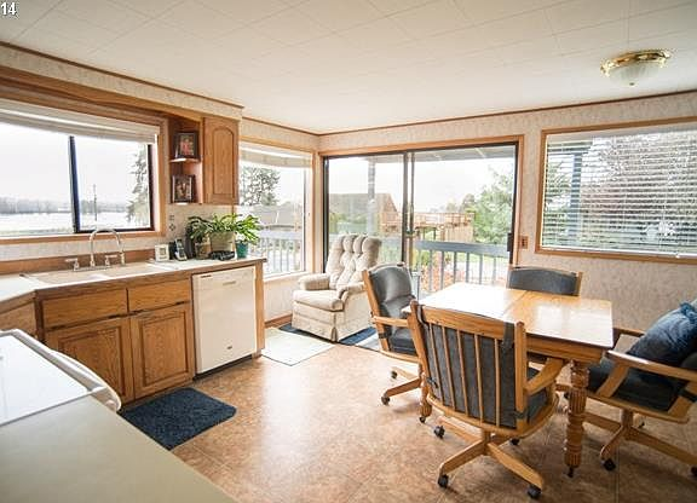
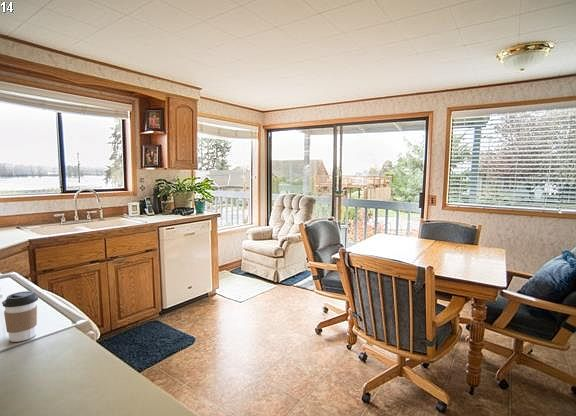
+ coffee cup (21, 315)
